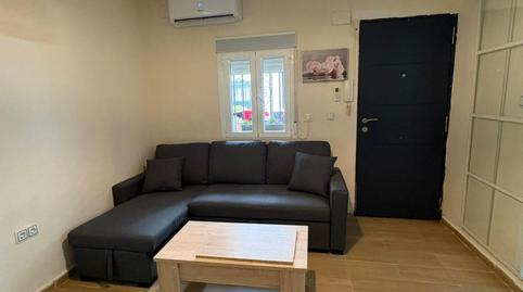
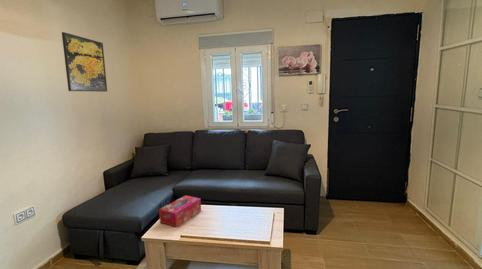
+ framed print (87, 65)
+ tissue box (181, 210)
